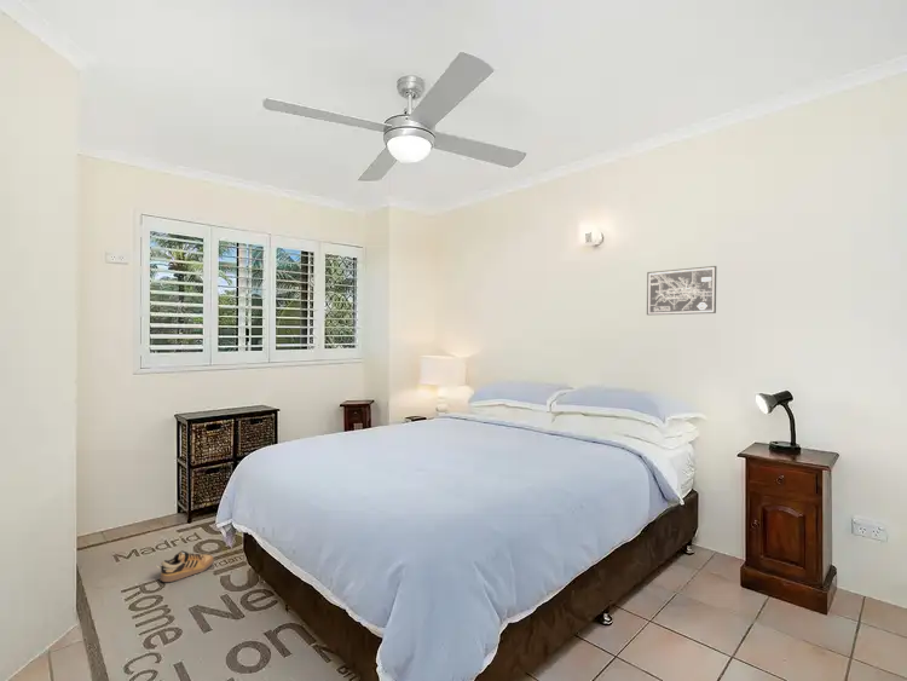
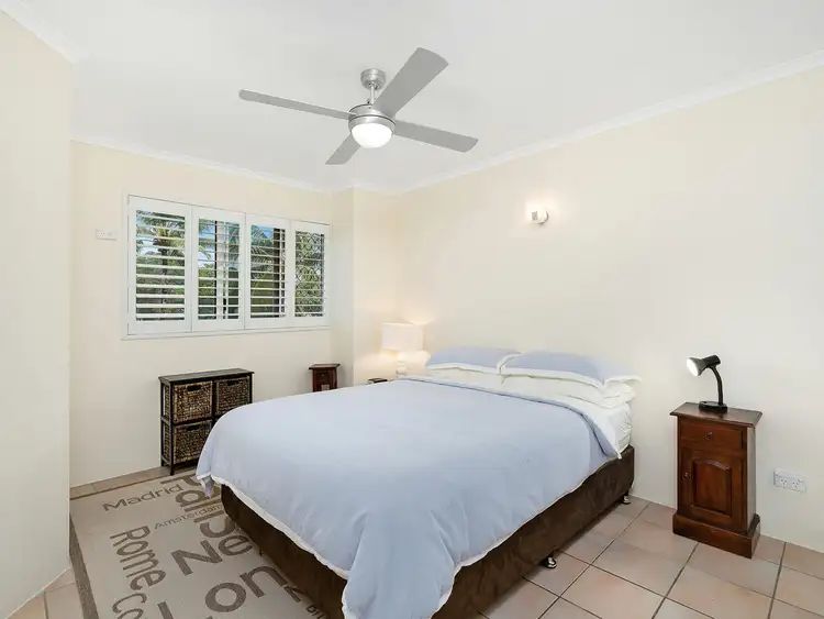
- wall art (680, 292)
- shoe (185, 561)
